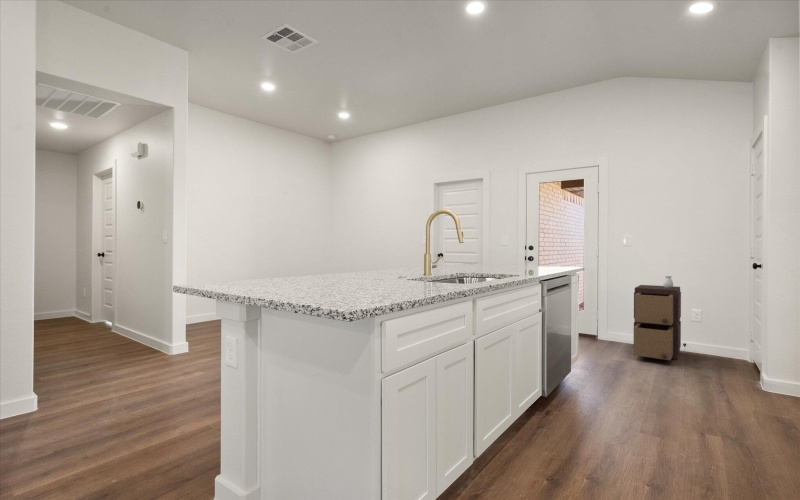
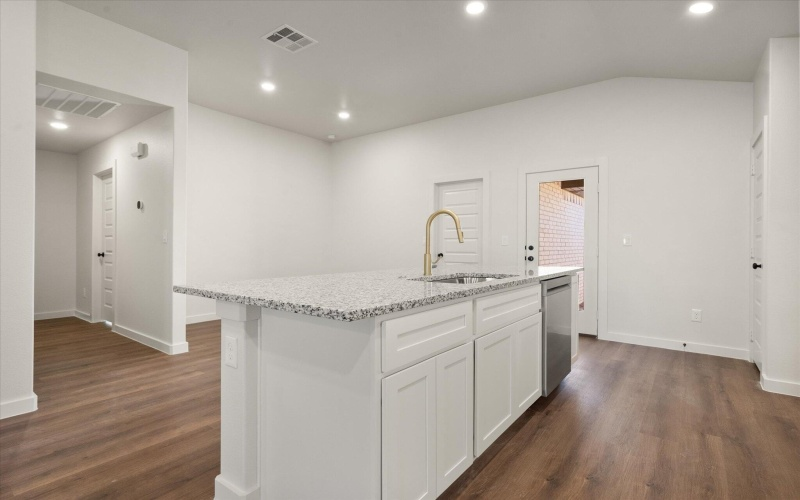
- storage cabinet (655, 315)
